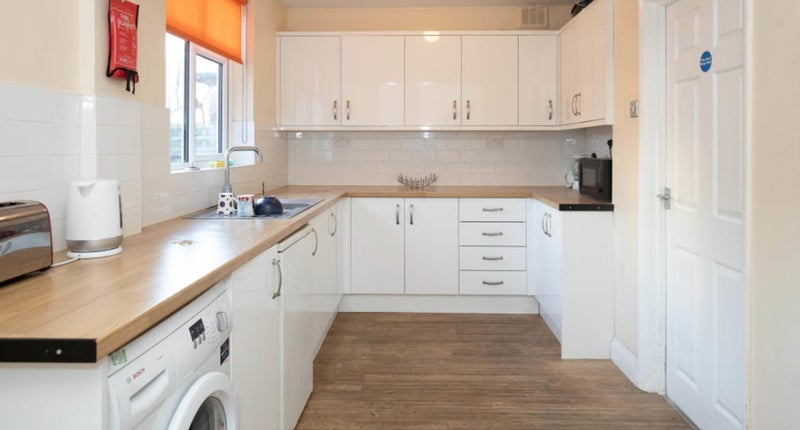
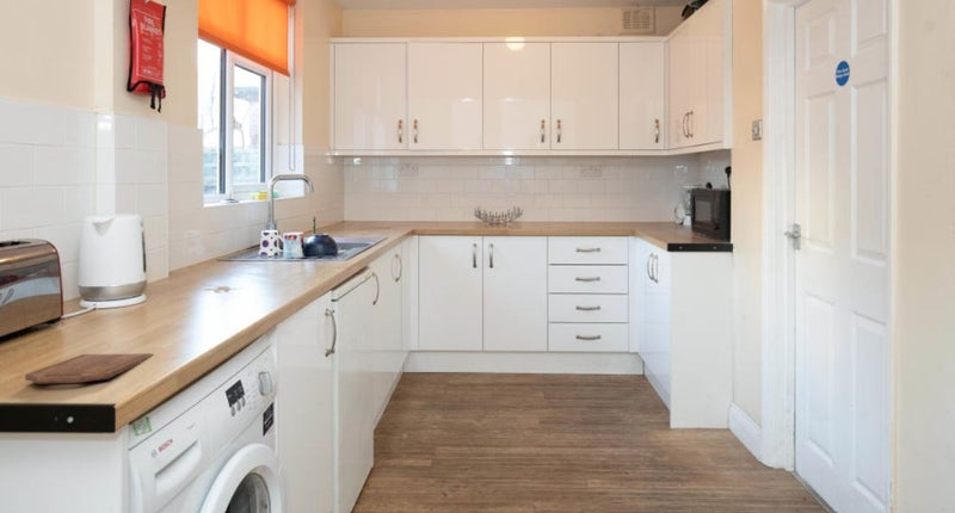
+ cutting board (90, 366)
